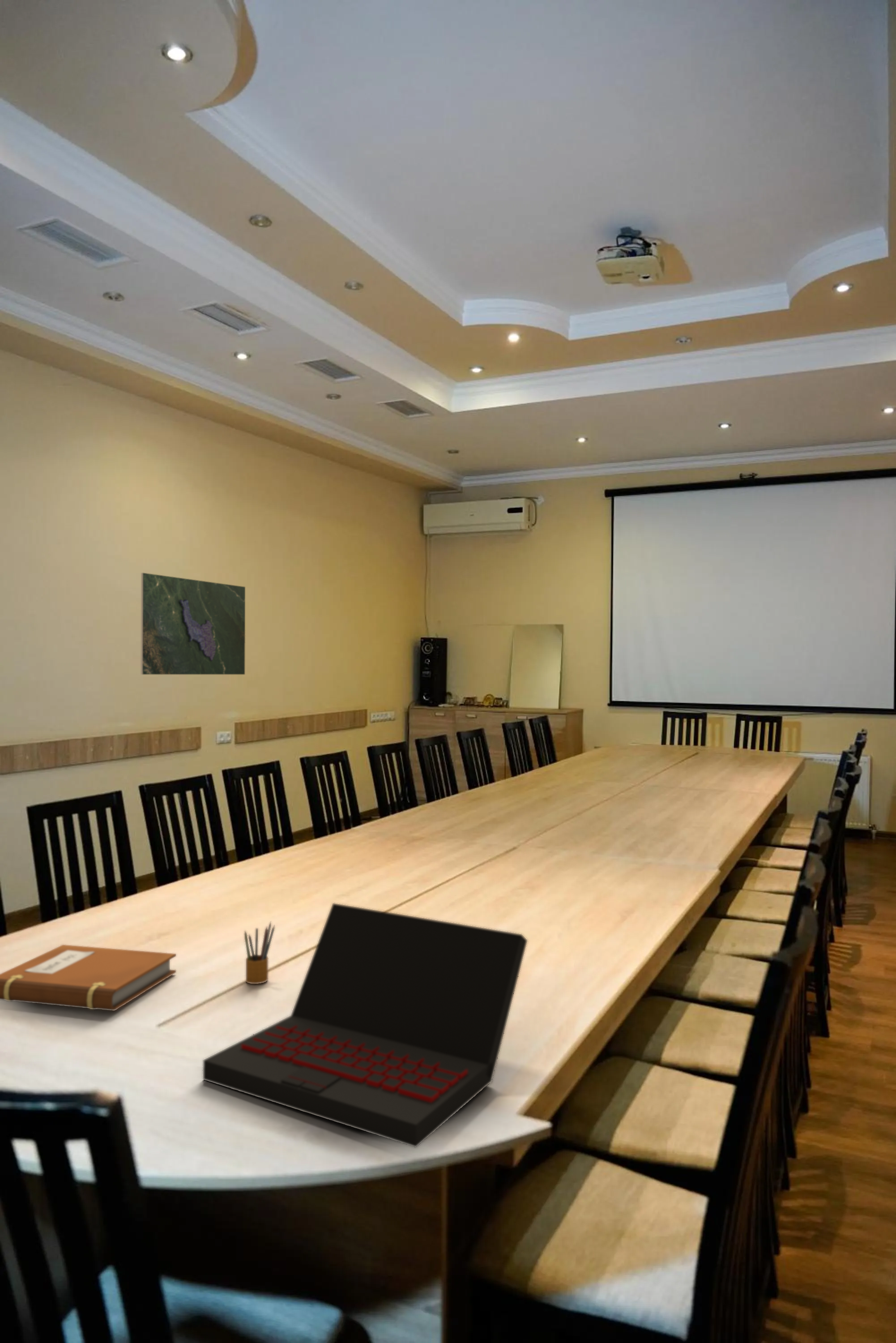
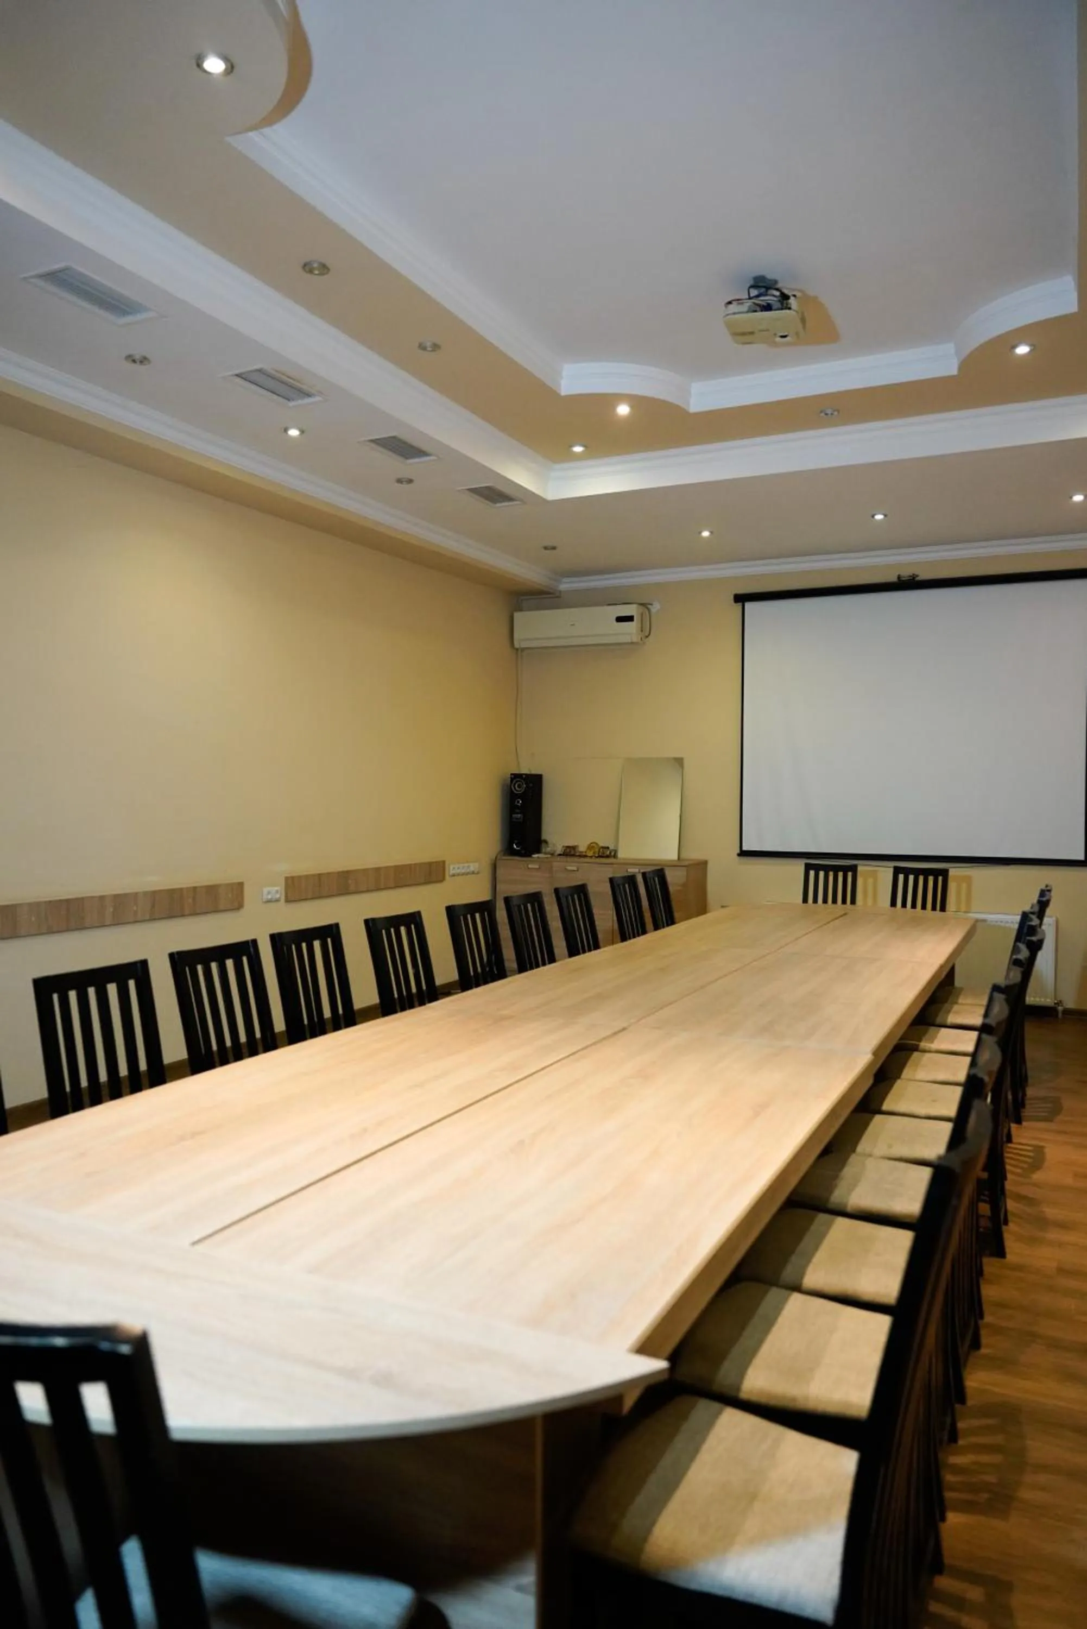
- laptop (371, 1002)
- map (197, 627)
- pencil box (257, 953)
- notebook (81, 976)
